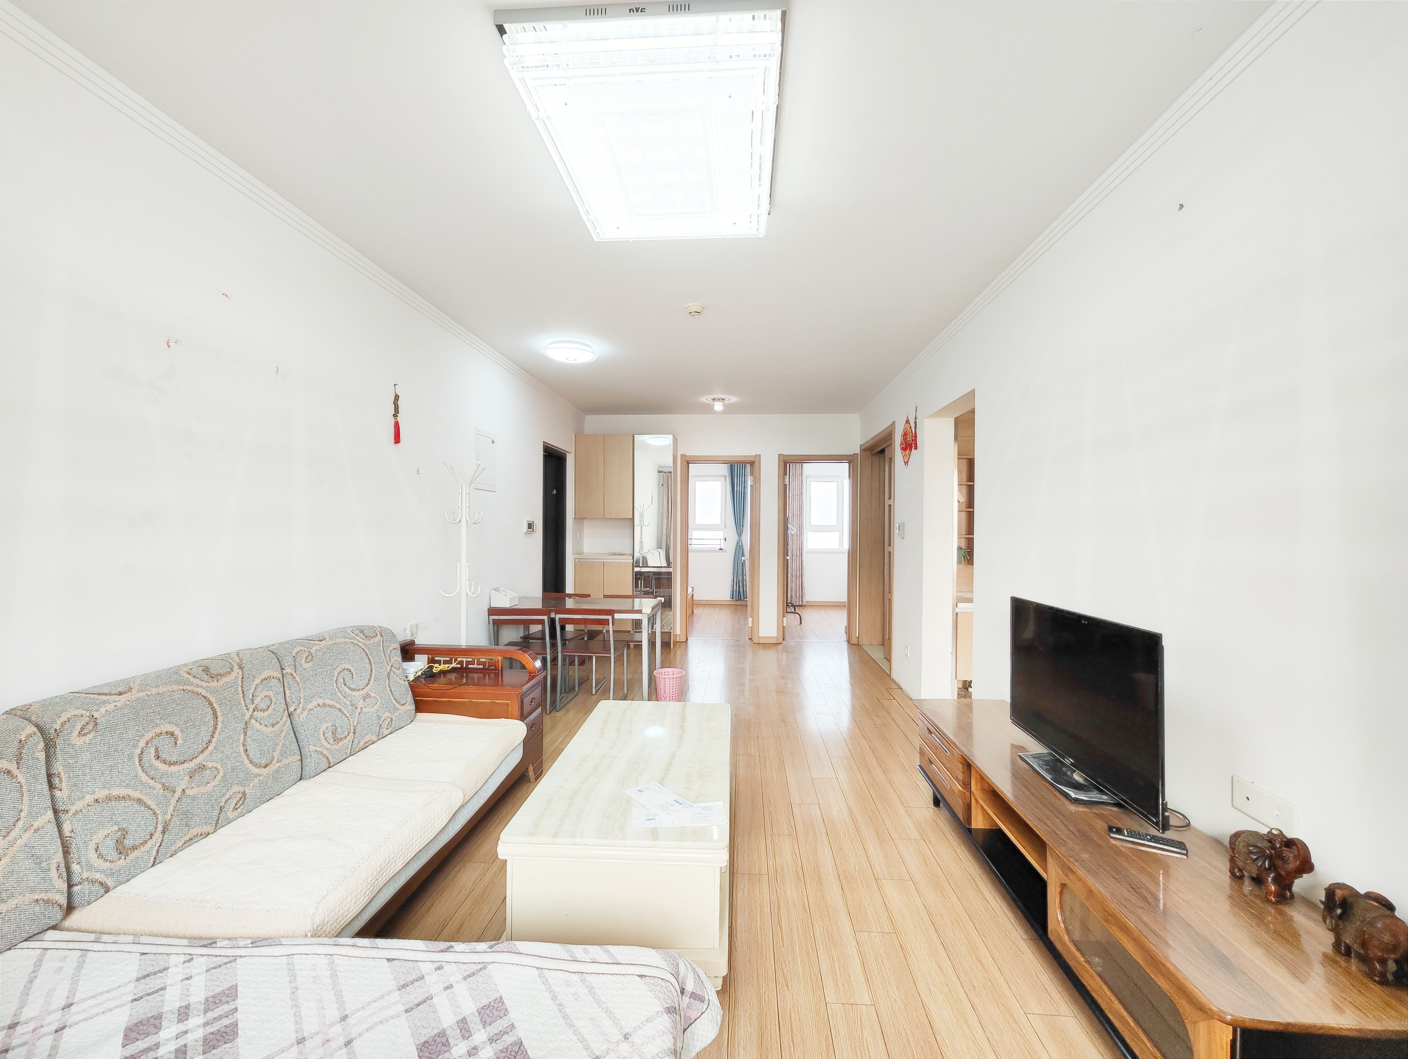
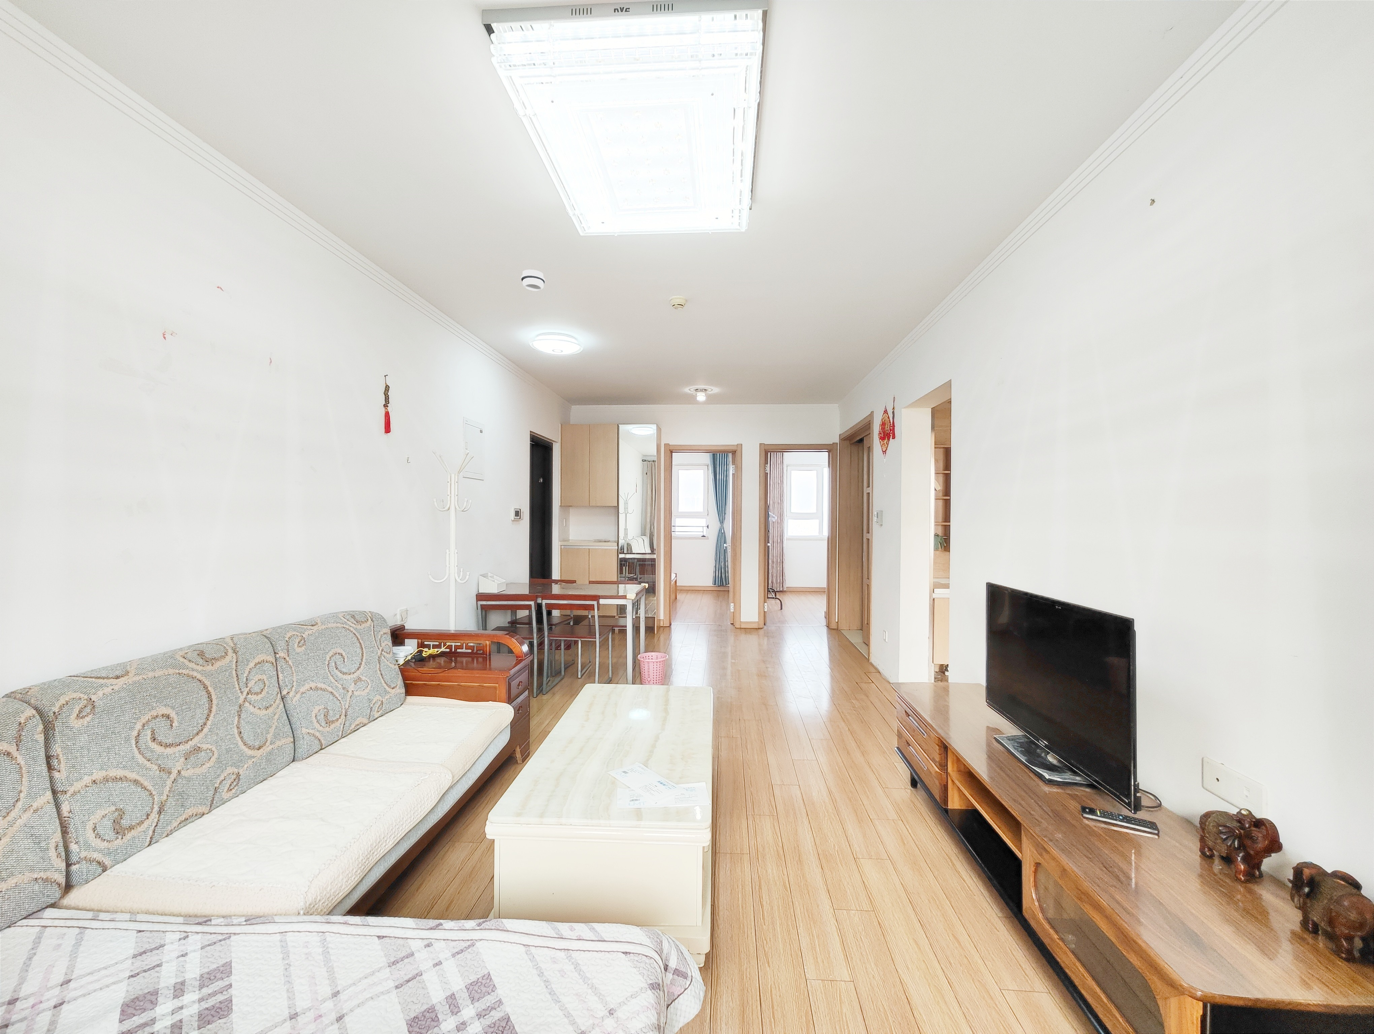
+ smoke detector (533, 280)
